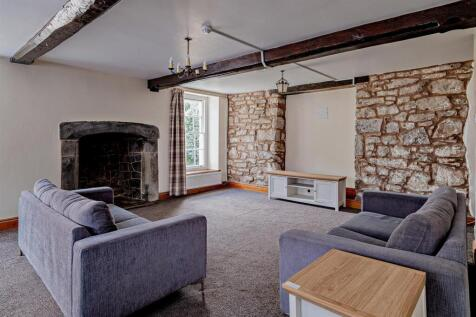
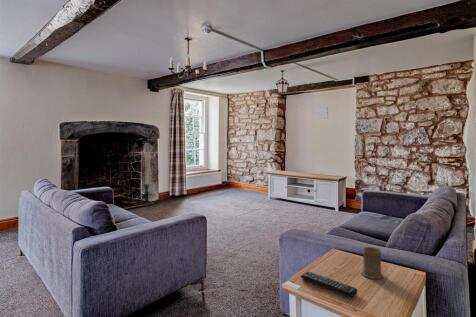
+ mug (373, 261)
+ remote control (327, 283)
